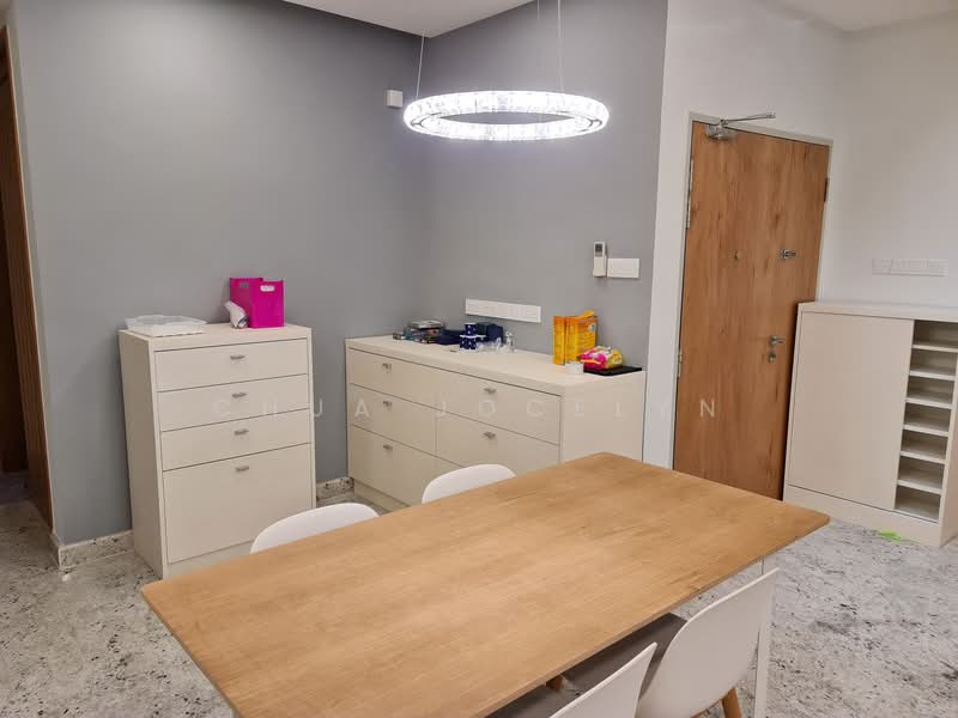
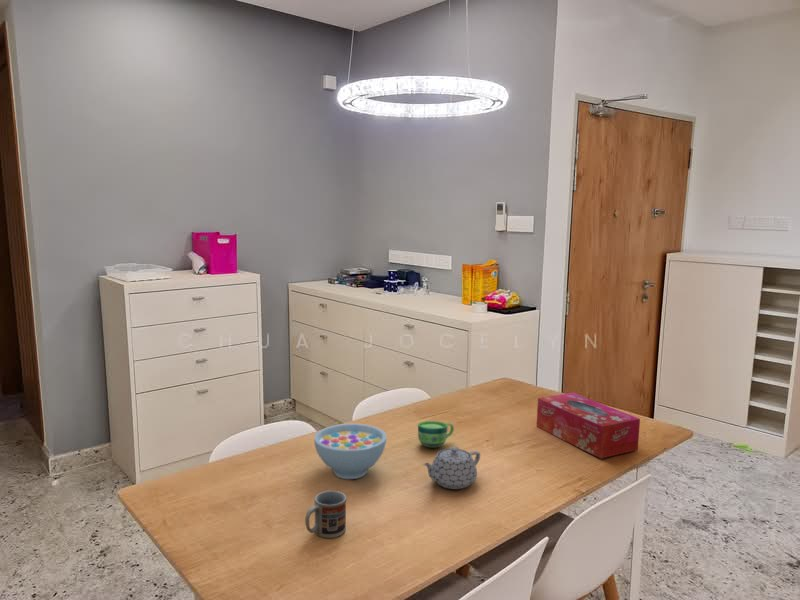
+ tissue box (585, 422)
+ teapot (452, 465)
+ bowl (350, 454)
+ cup (325, 515)
+ cup (435, 433)
